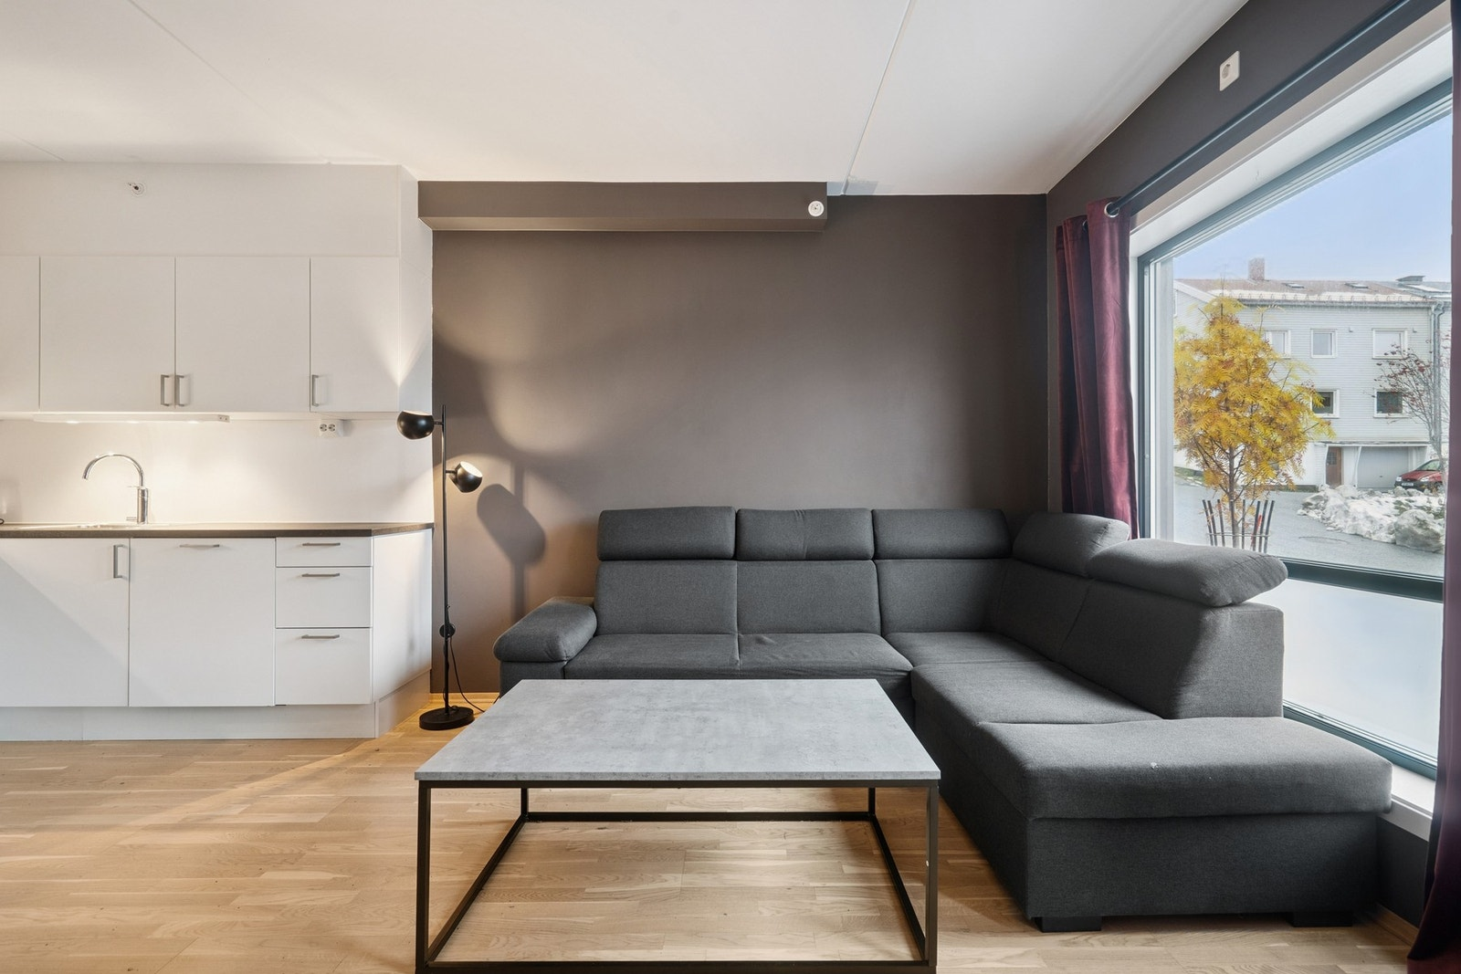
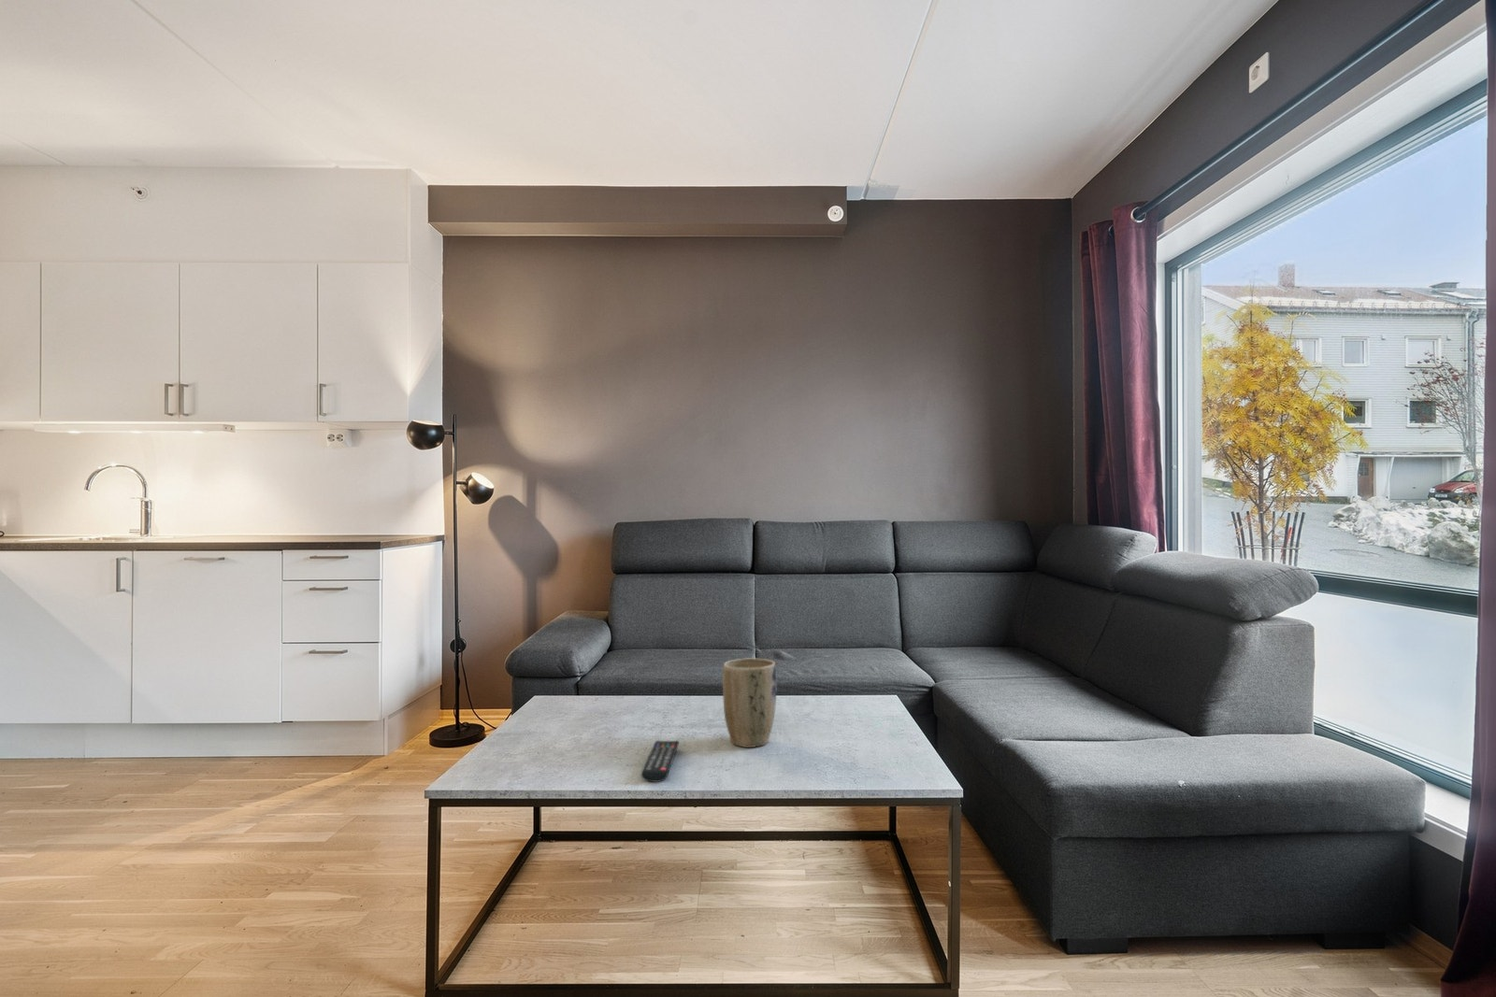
+ remote control (661, 759)
+ plant pot (750, 702)
